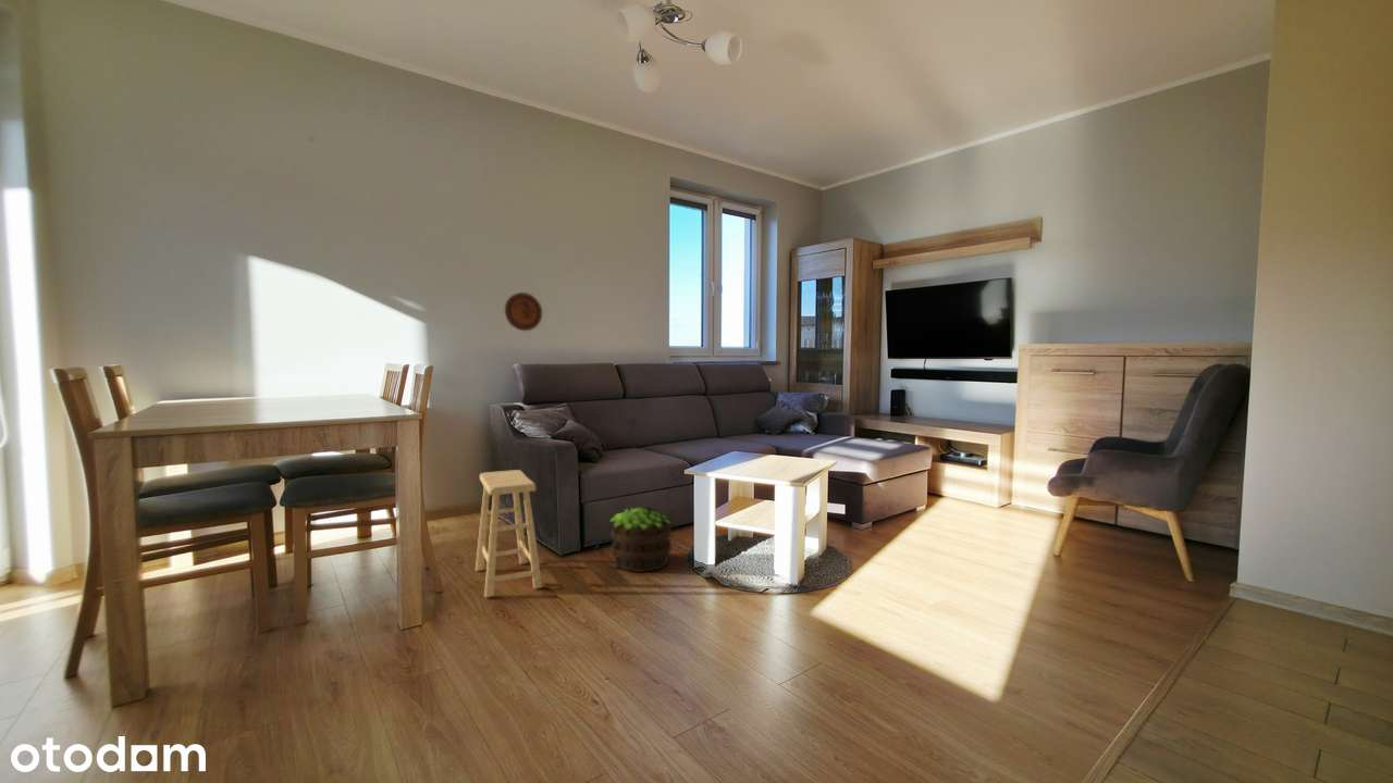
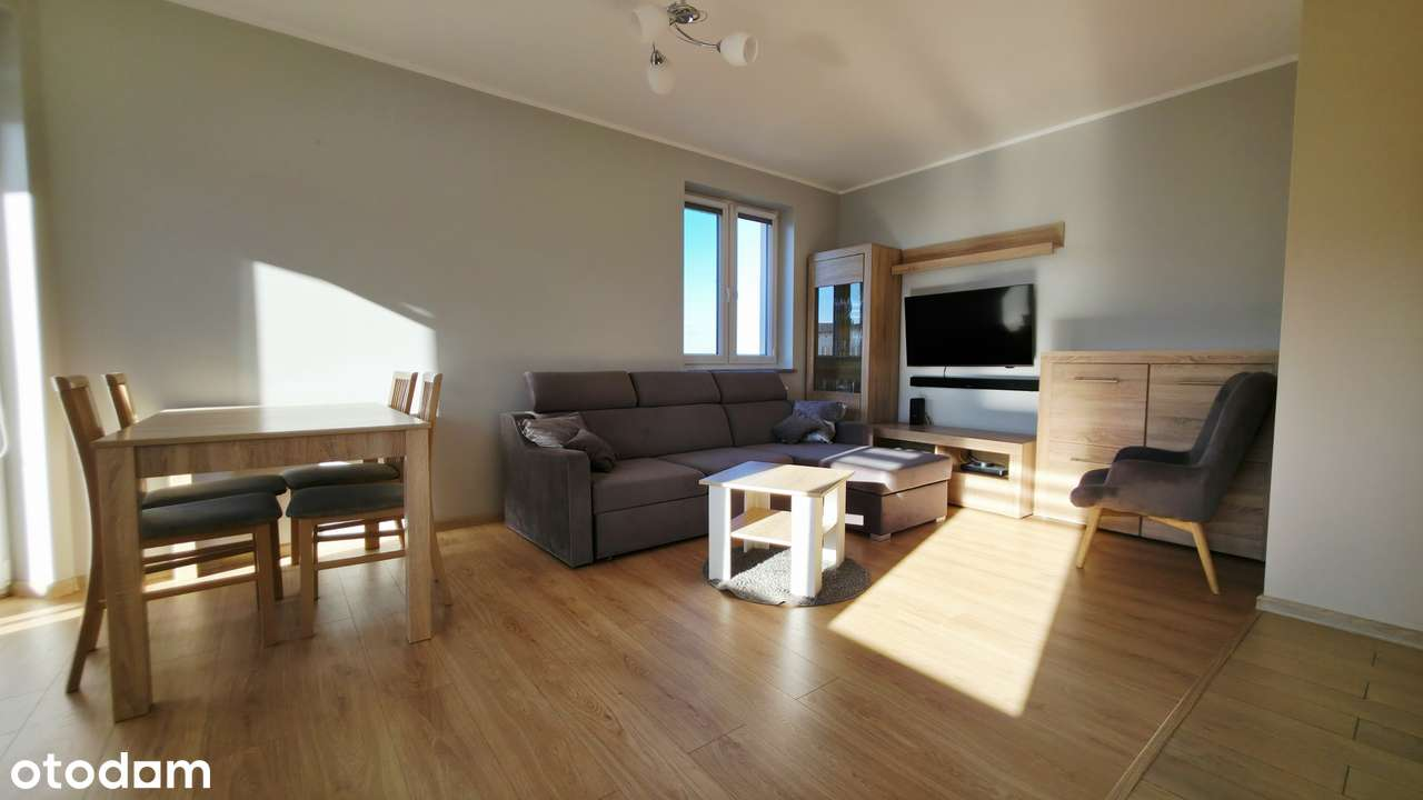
- footstool (506, 529)
- decorative plate (523, 311)
- potted plant (641, 535)
